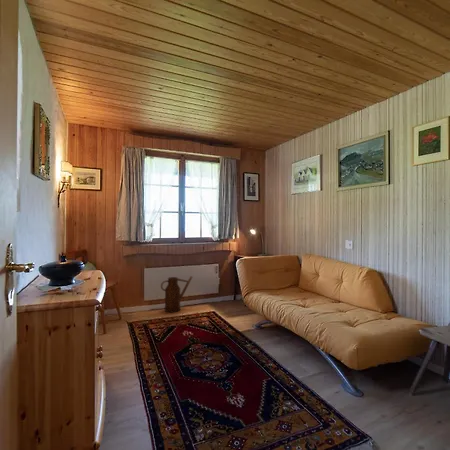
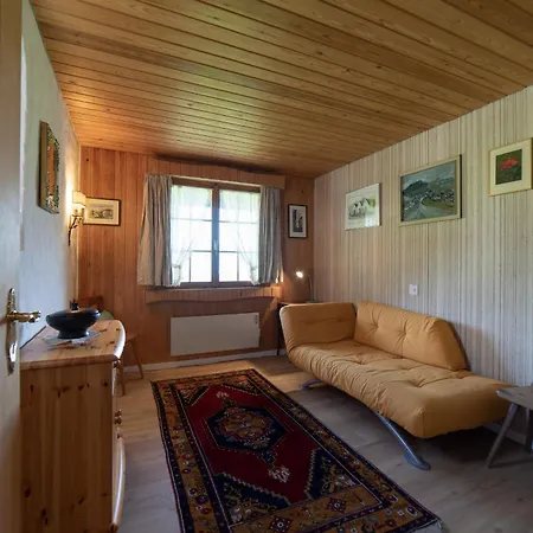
- watering can (176, 293)
